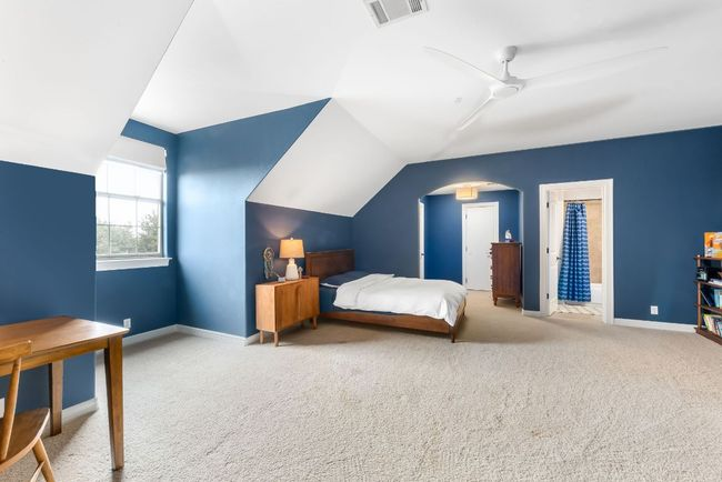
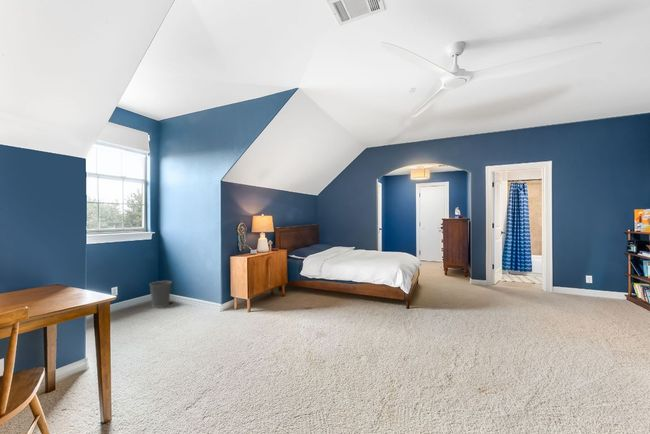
+ wastebasket (160, 294)
